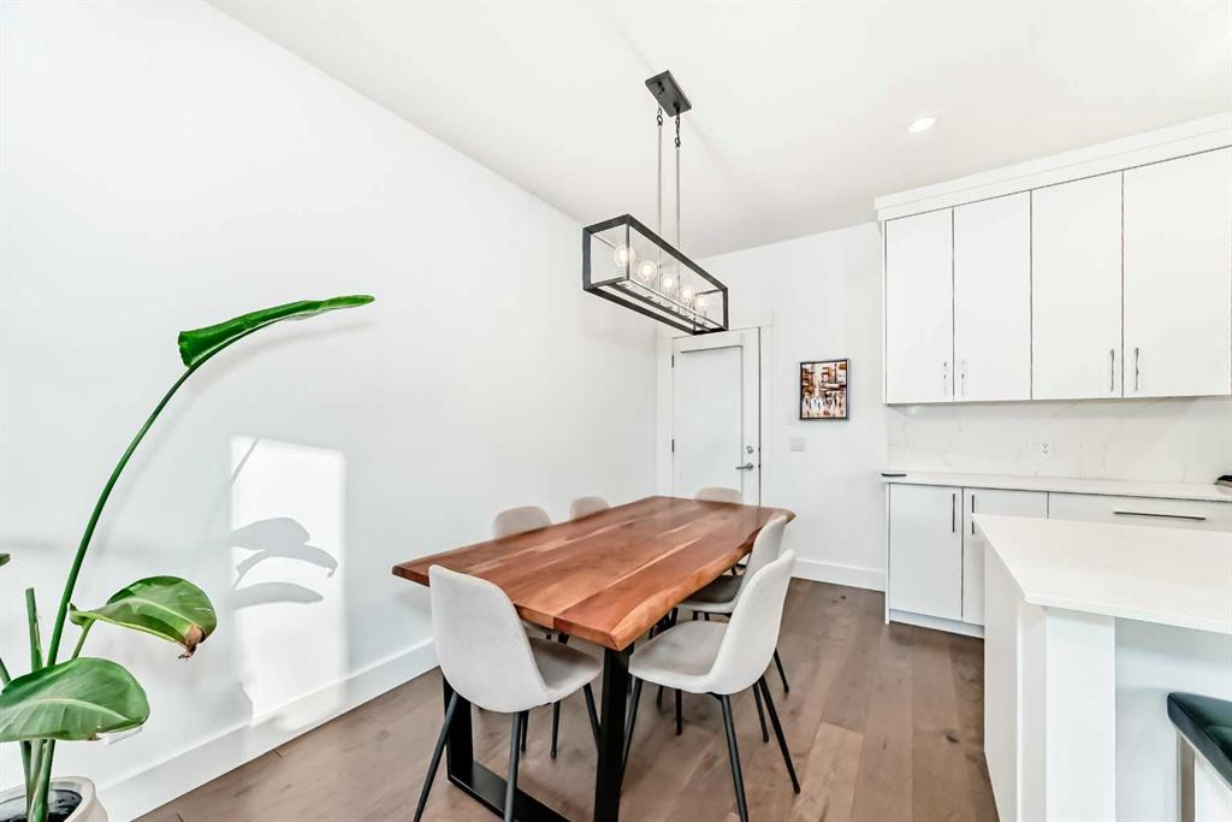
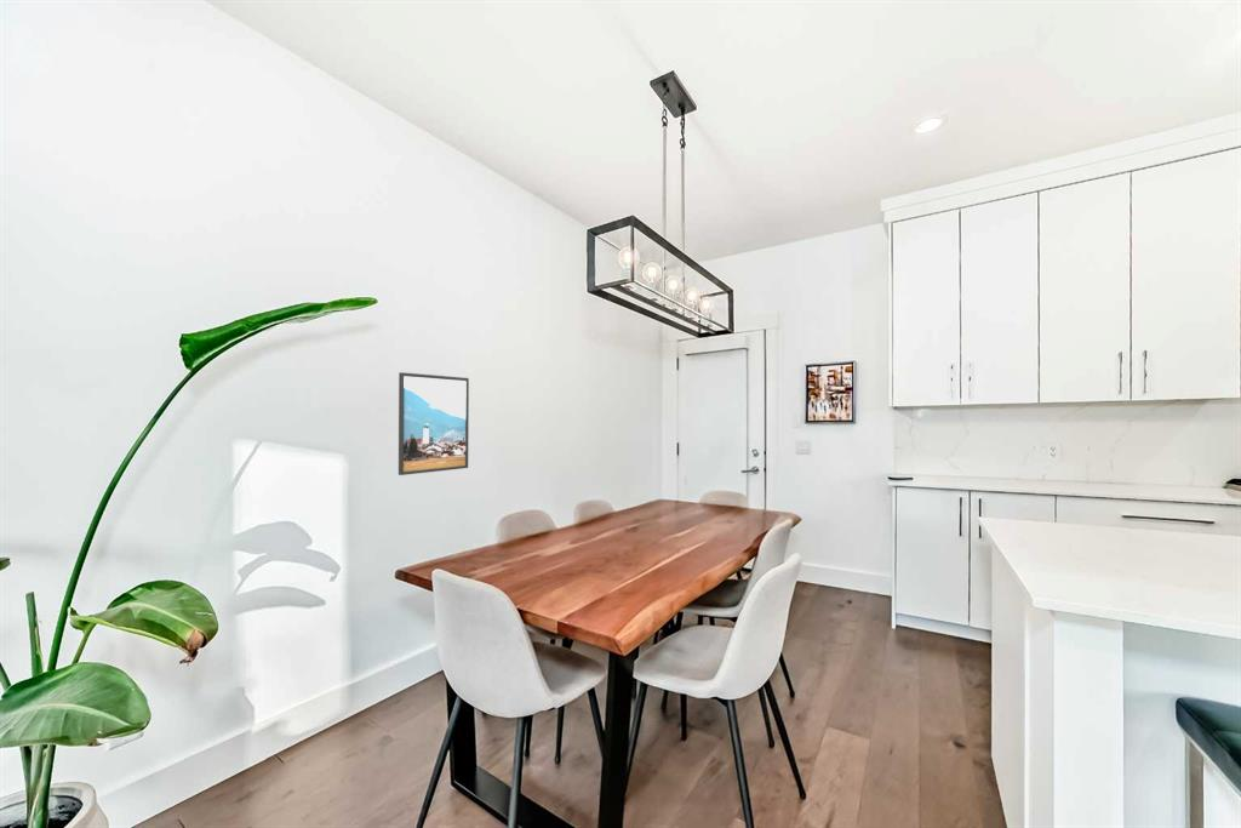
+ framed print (435, 423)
